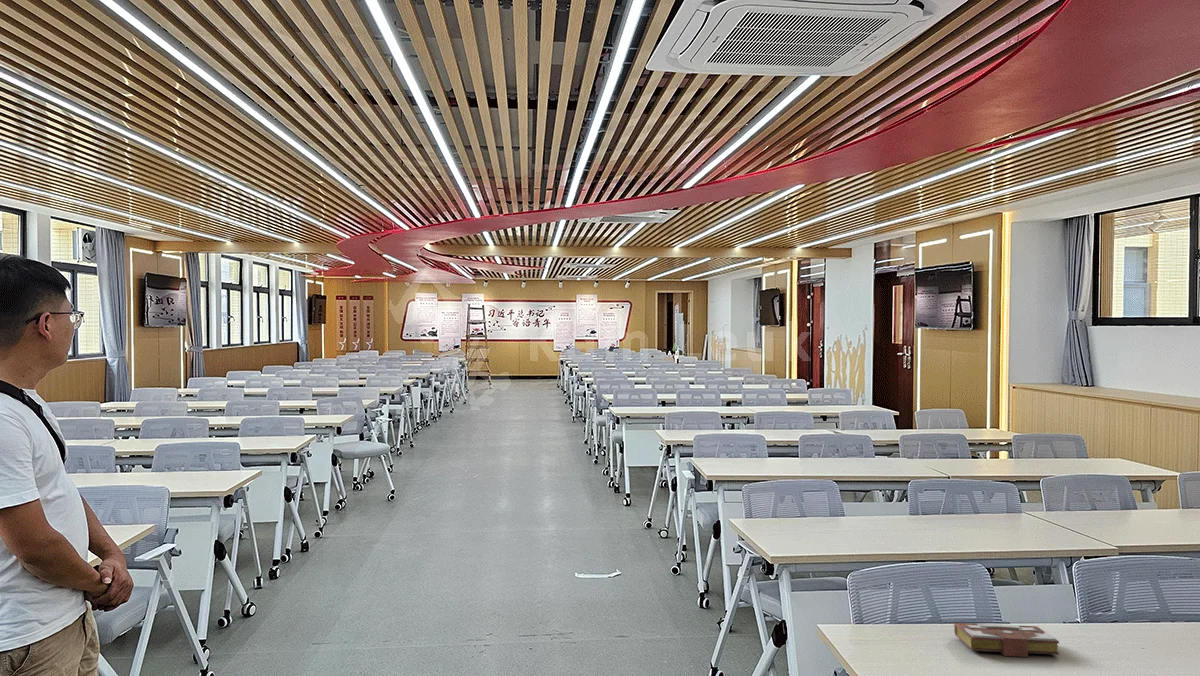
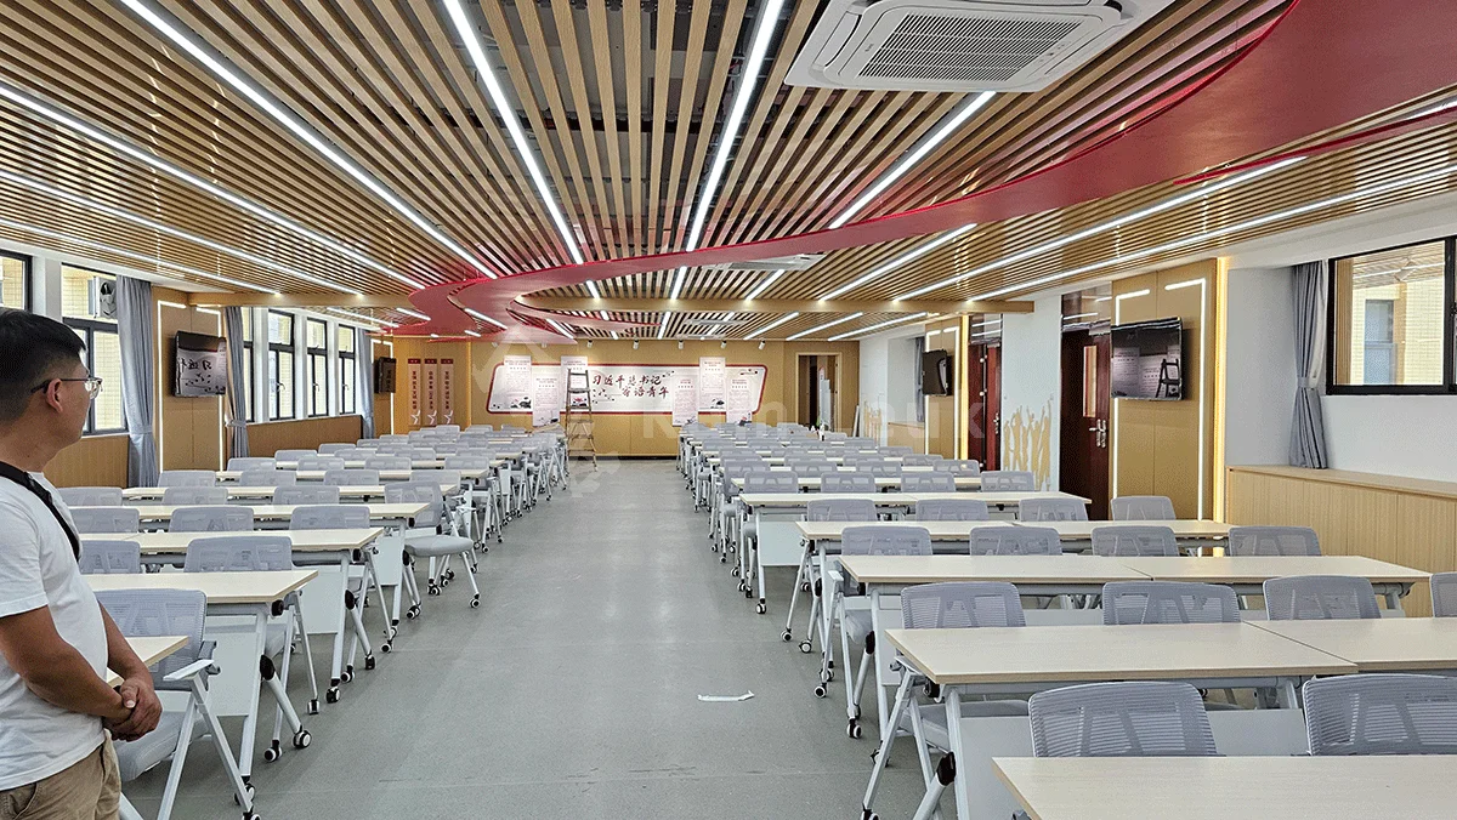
- book (1005, 637)
